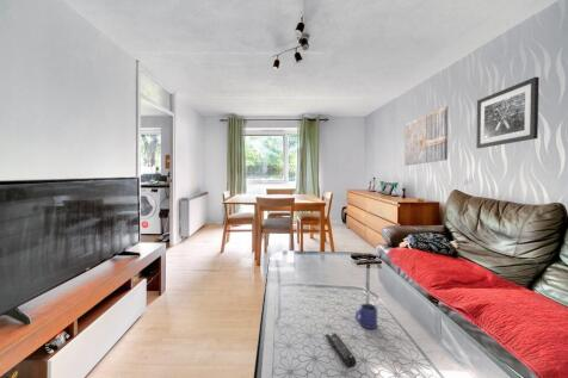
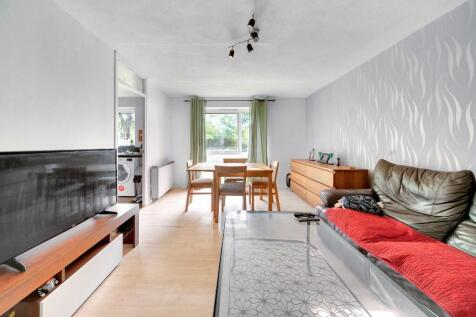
- mug (365, 316)
- wall art (422, 140)
- remote control (339, 347)
- wall art (504, 117)
